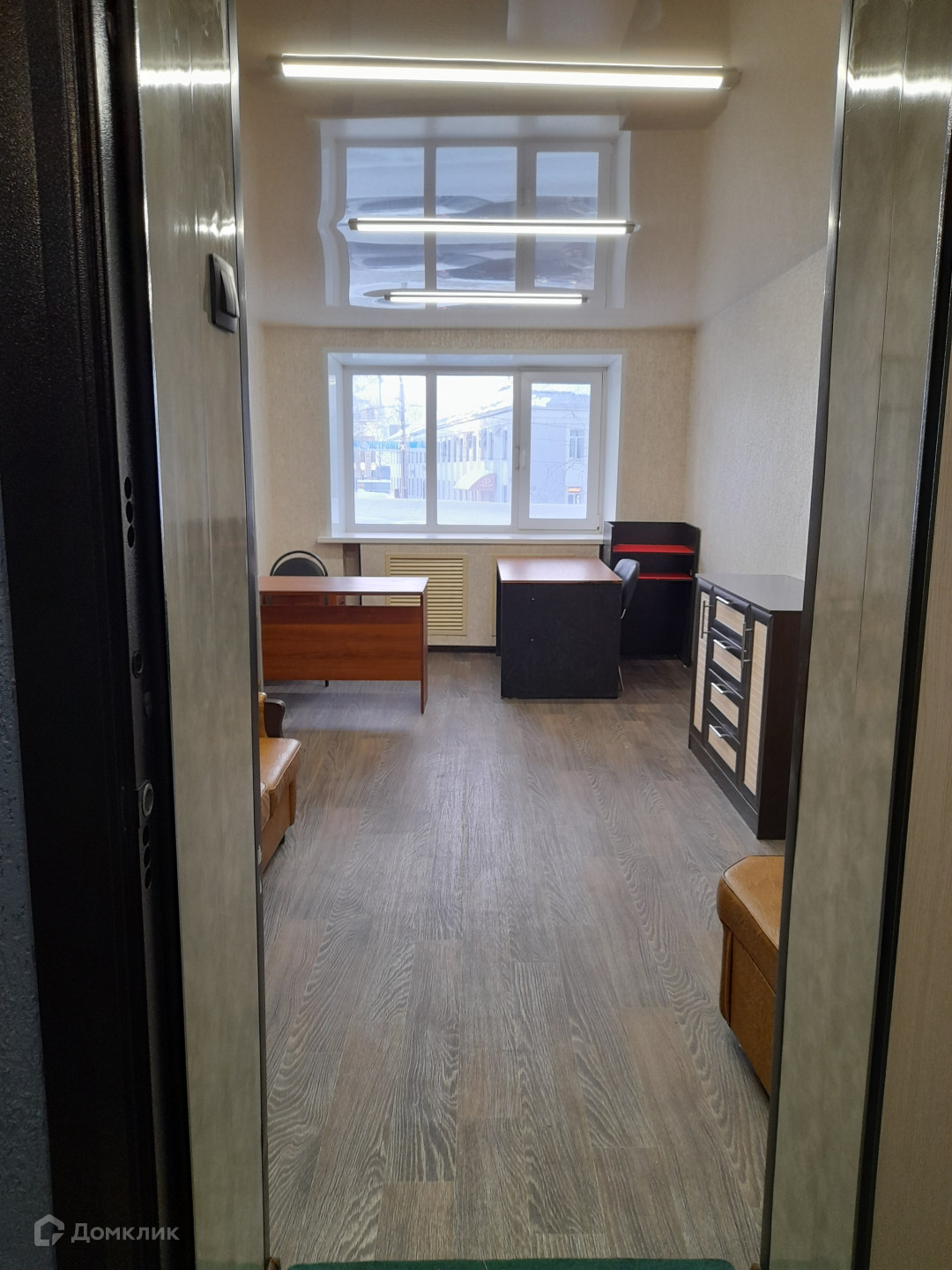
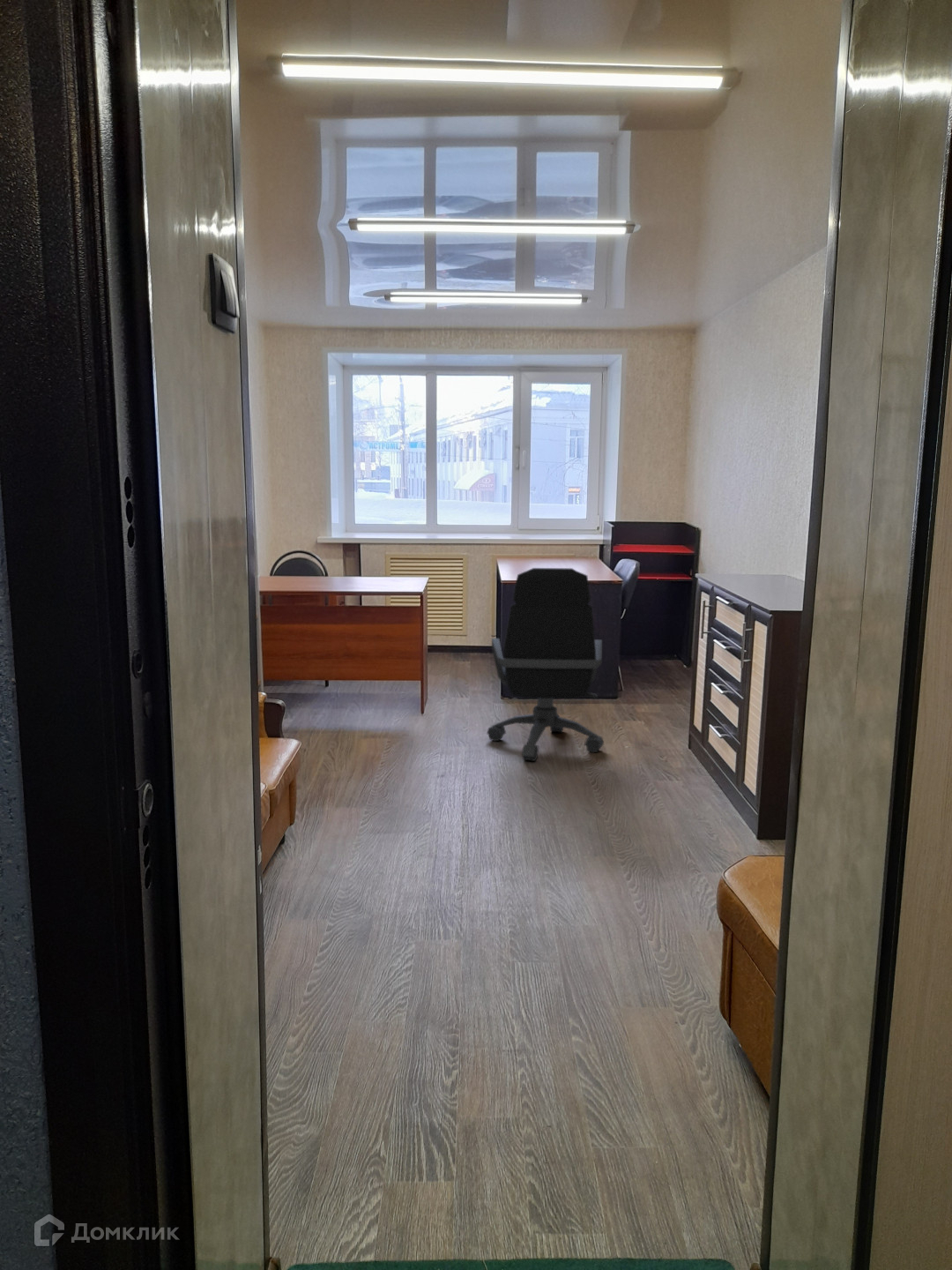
+ office chair (547, 655)
